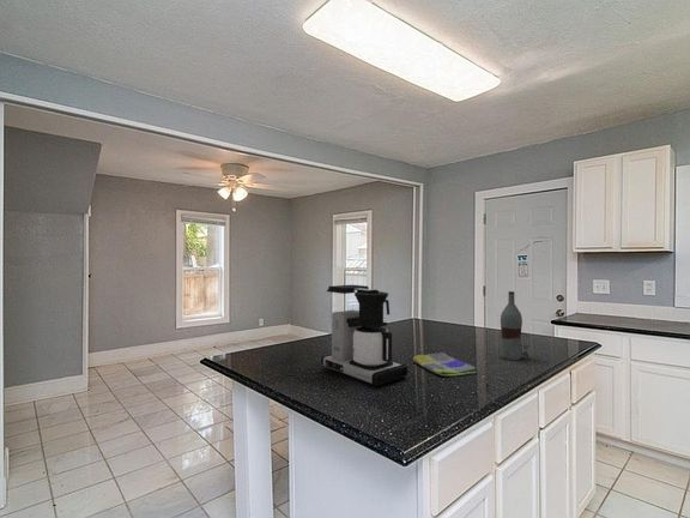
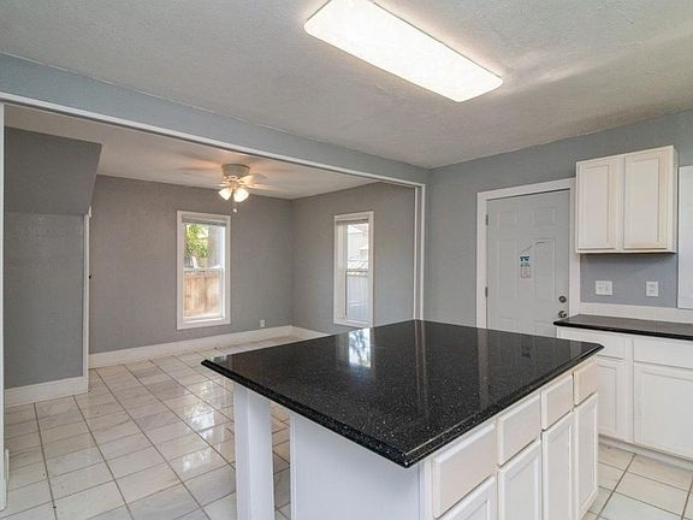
- bottle (510, 324)
- dish towel (442, 363)
- coffee maker (362, 330)
